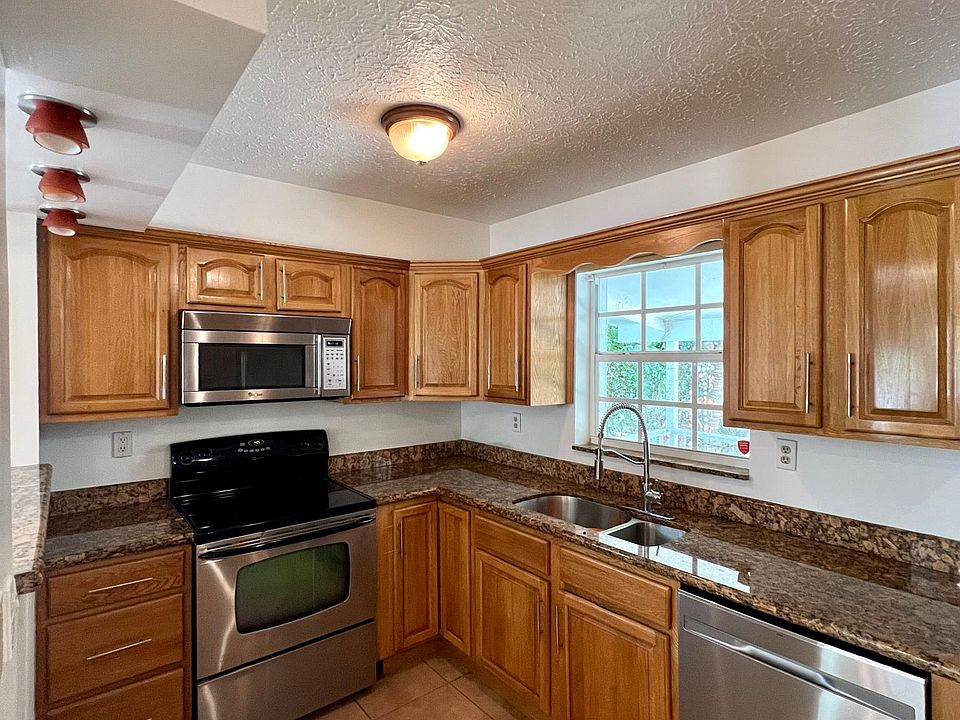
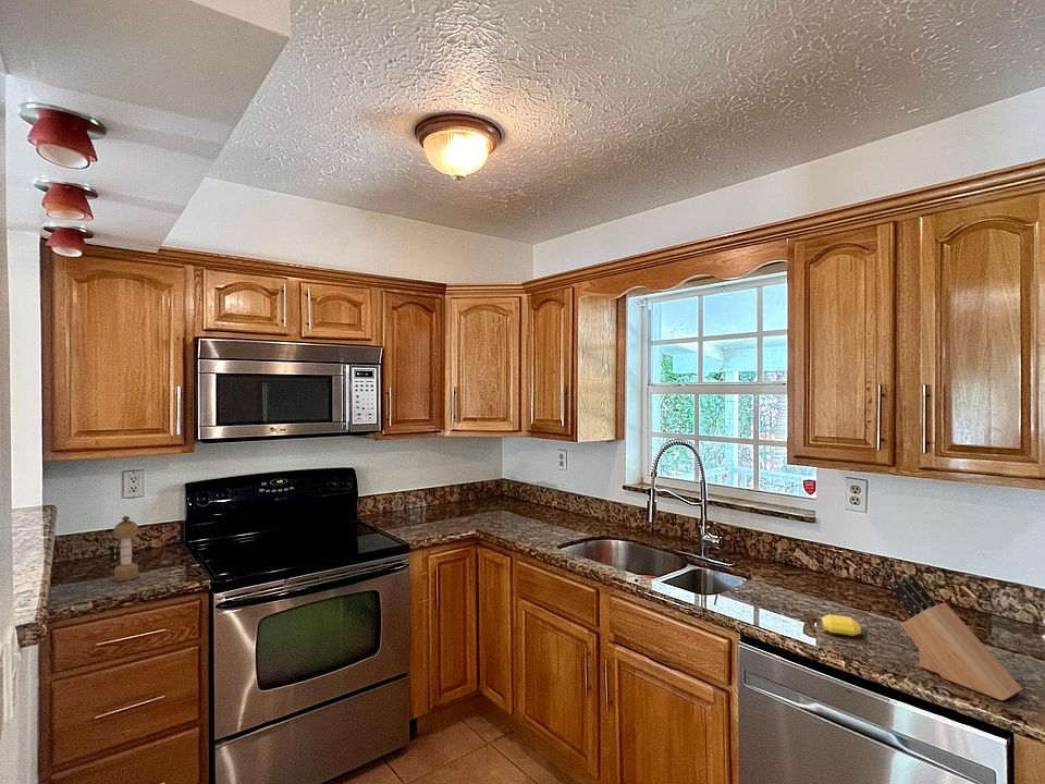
+ soap bar (840, 625)
+ knife block (949, 630)
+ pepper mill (124, 547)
